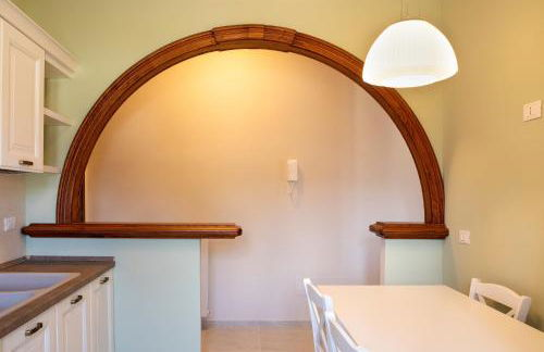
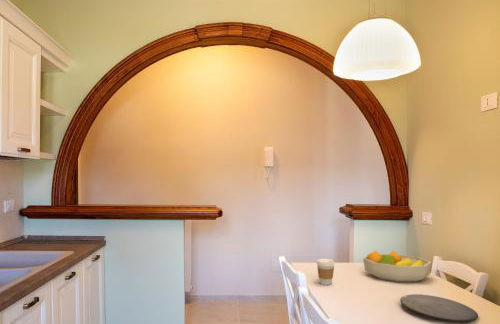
+ coffee cup (325, 271)
+ plate (437, 307)
+ fruit bowl (396, 264)
